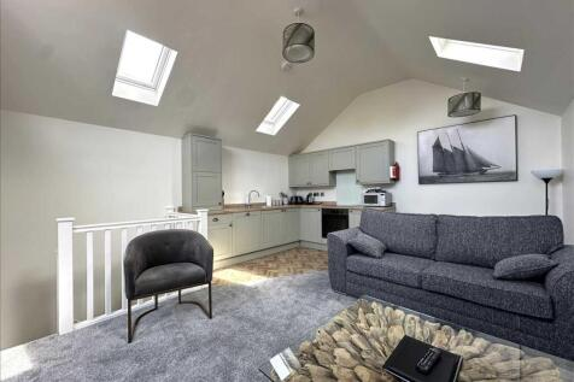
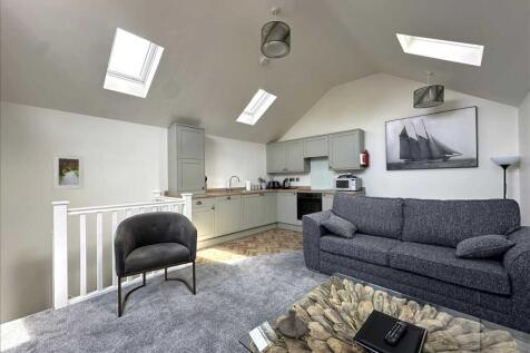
+ candle holder (293, 323)
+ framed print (68, 171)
